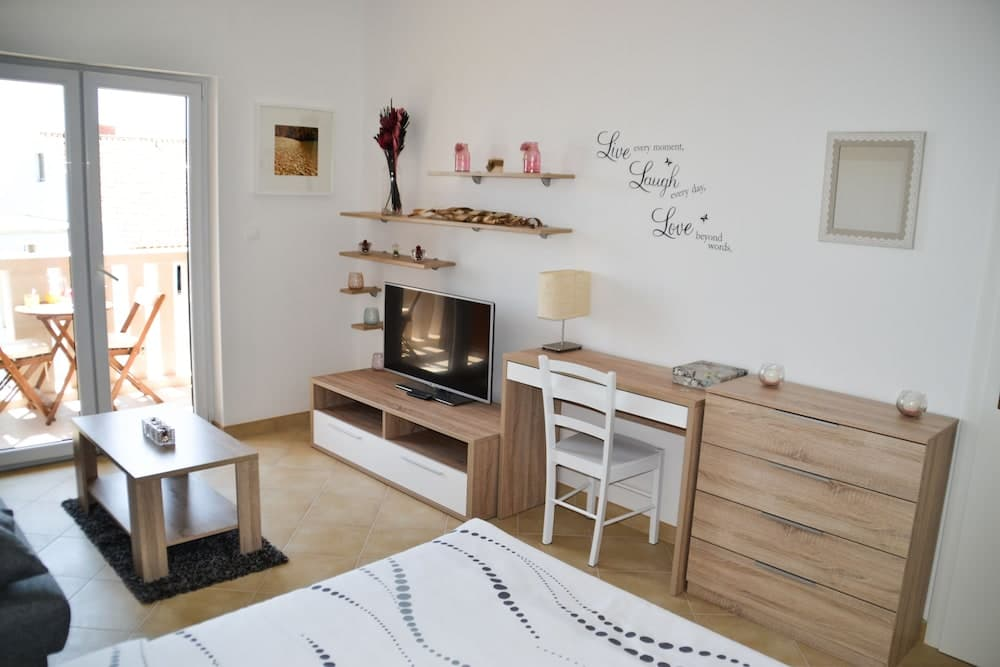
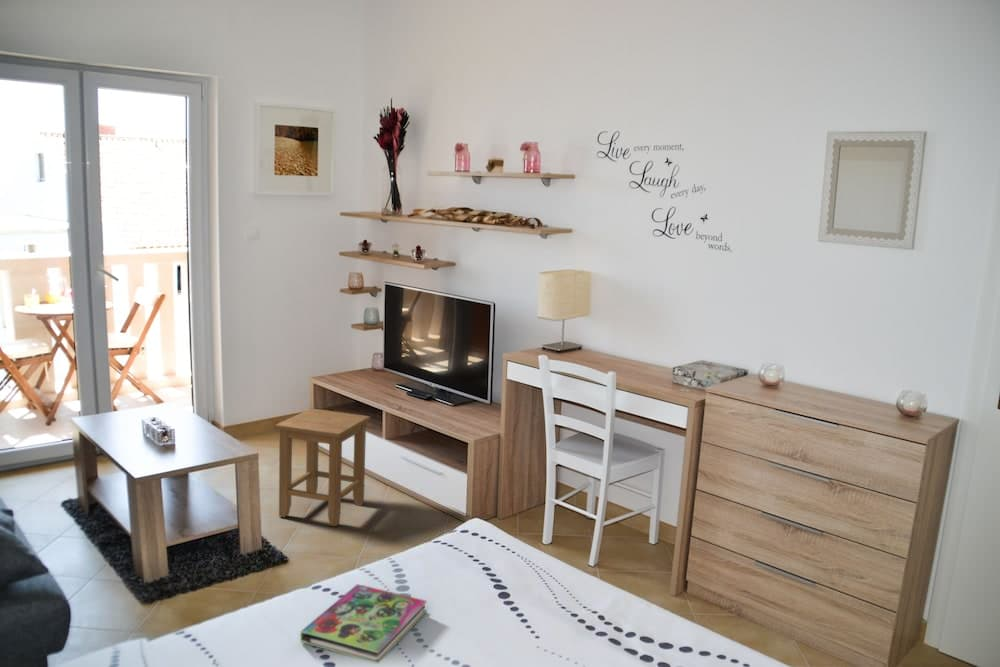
+ book (366, 620)
+ stool (317, 465)
